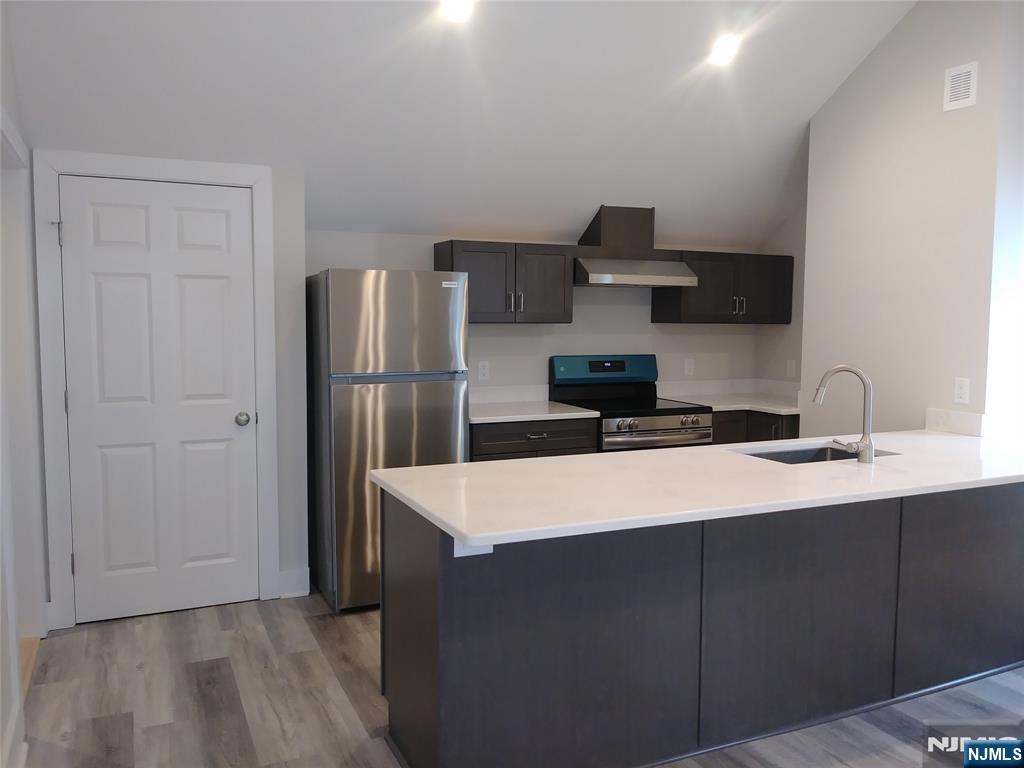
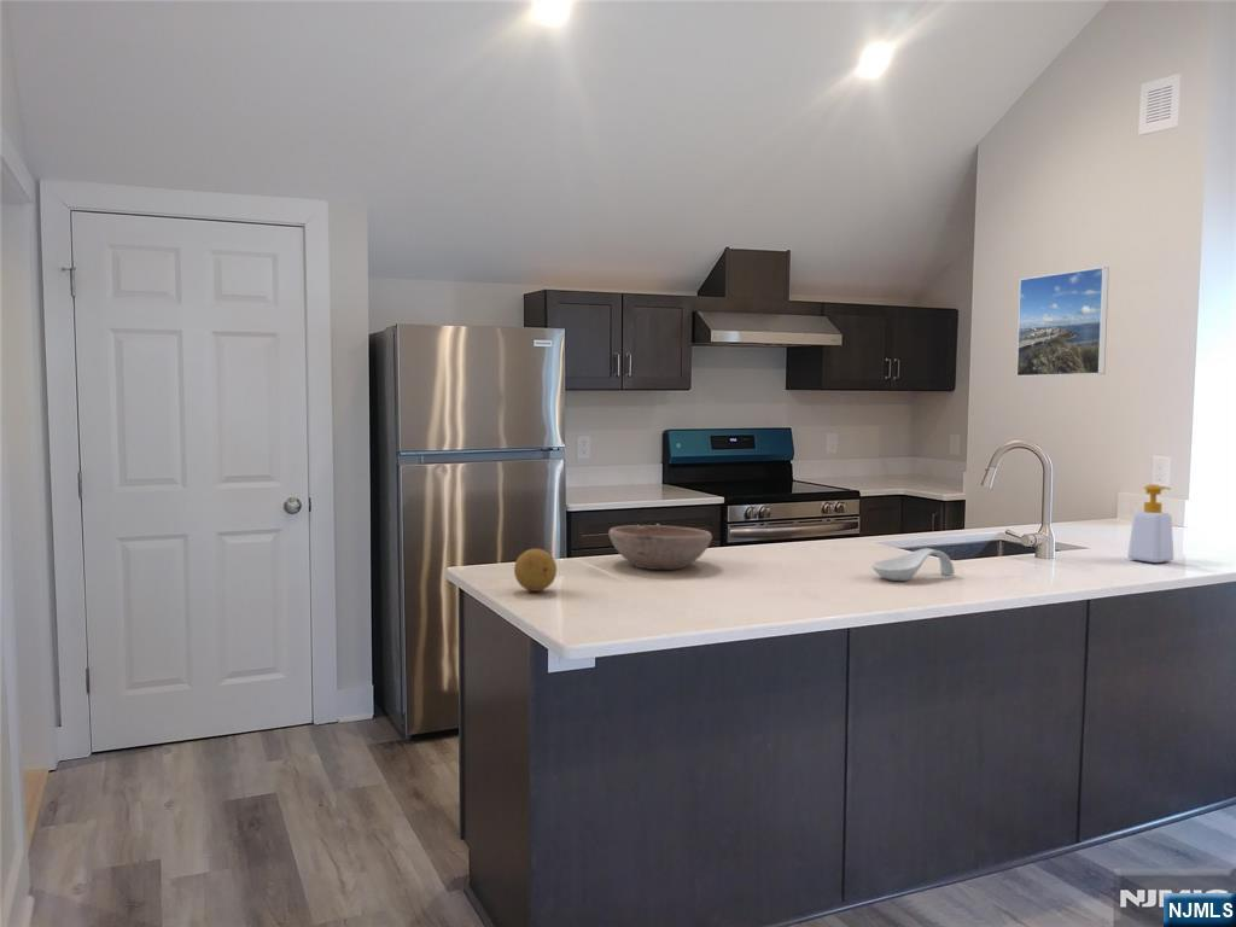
+ bowl (659, 547)
+ soap bottle (1155, 521)
+ fruit (535, 570)
+ spoon rest (913, 564)
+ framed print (1060, 323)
